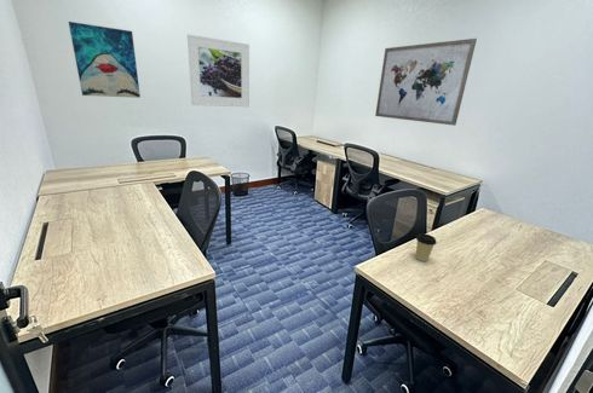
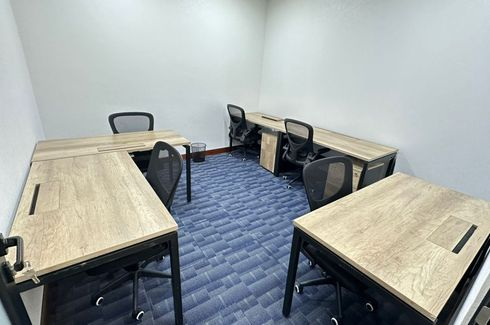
- coffee cup (424, 247)
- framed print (220, 74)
- wall art (106, 63)
- wall art (418, 83)
